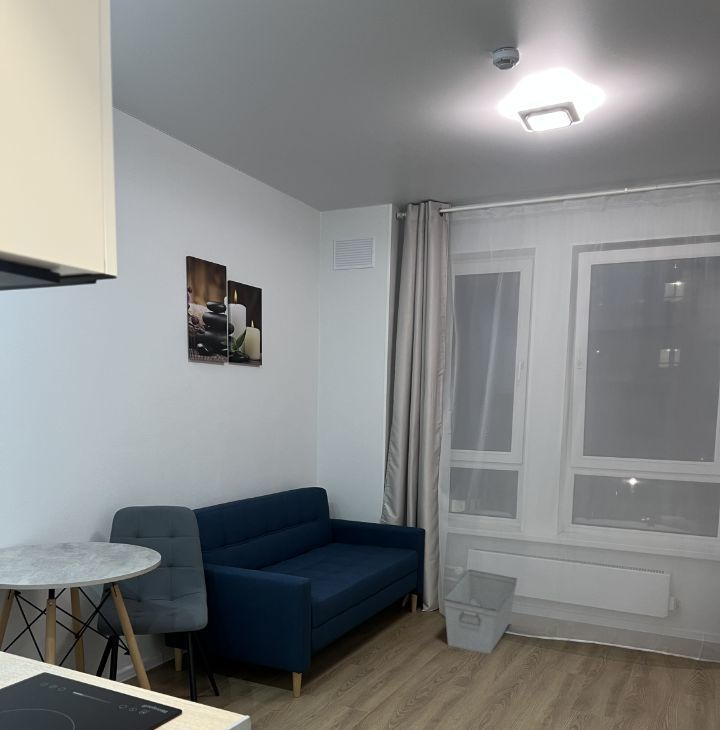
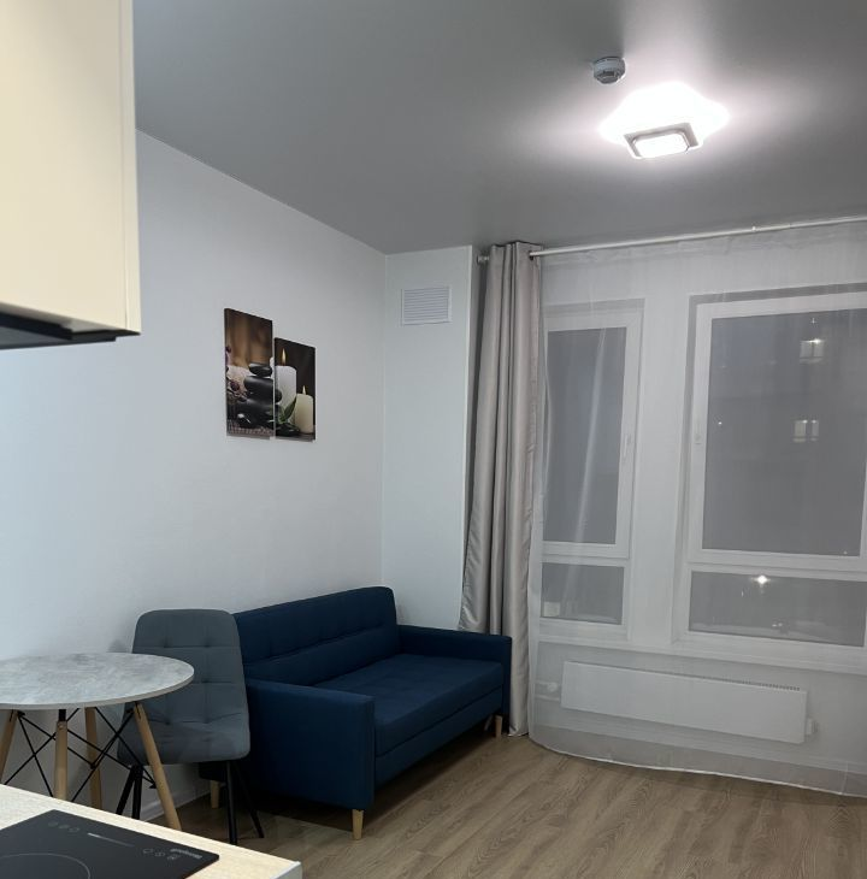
- storage bin (480, 611)
